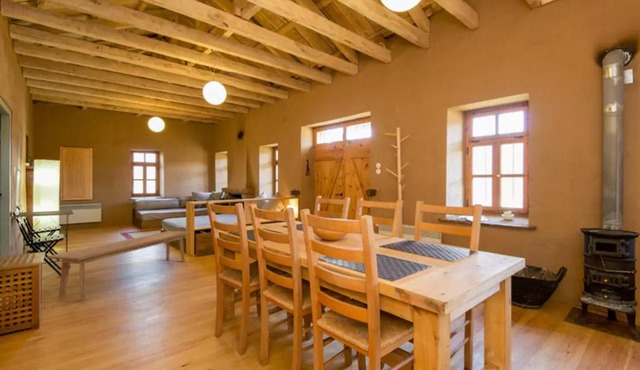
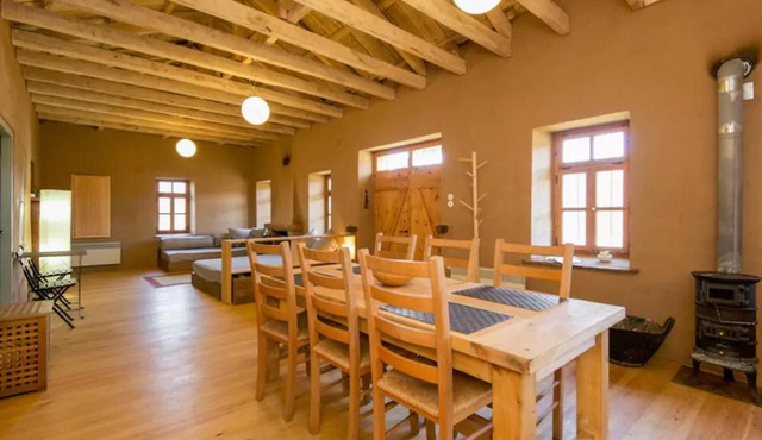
- bench (130, 251)
